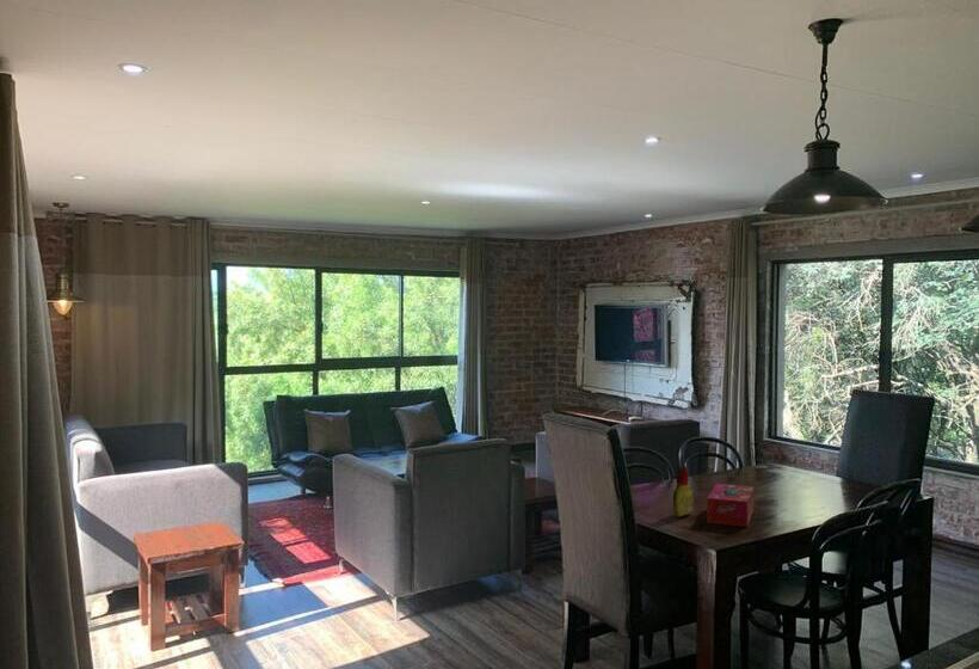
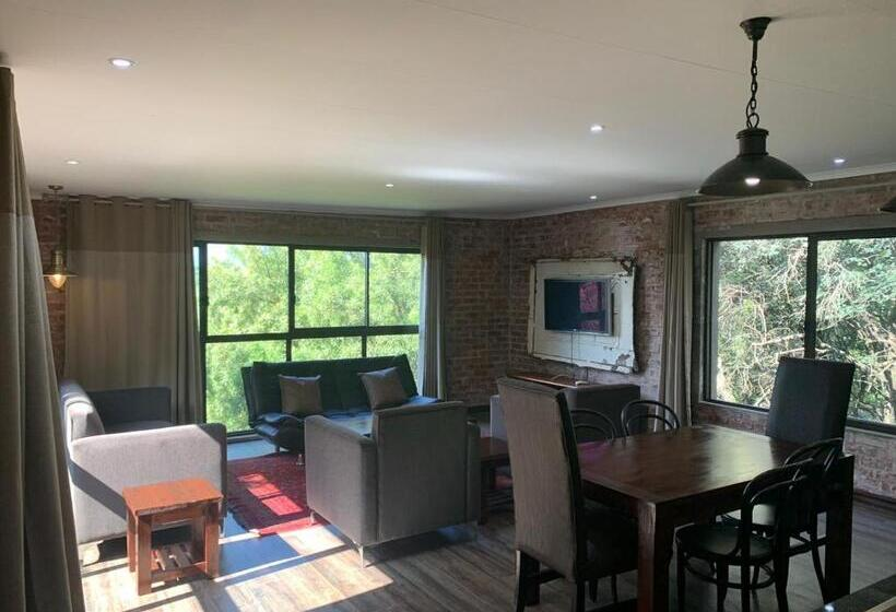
- tissue box (731, 503)
- bottle (682, 491)
